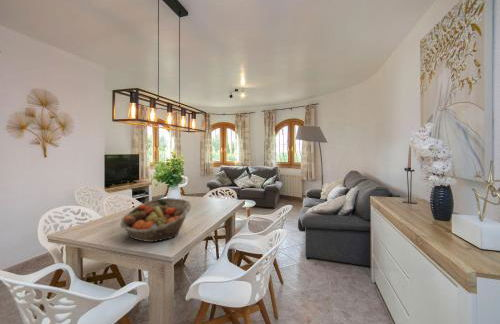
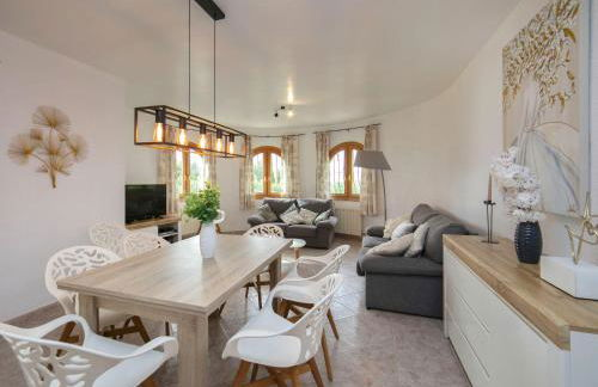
- fruit basket (157, 217)
